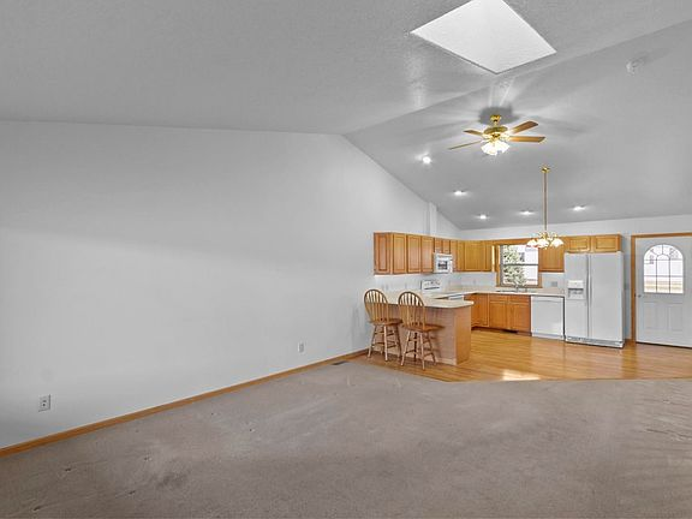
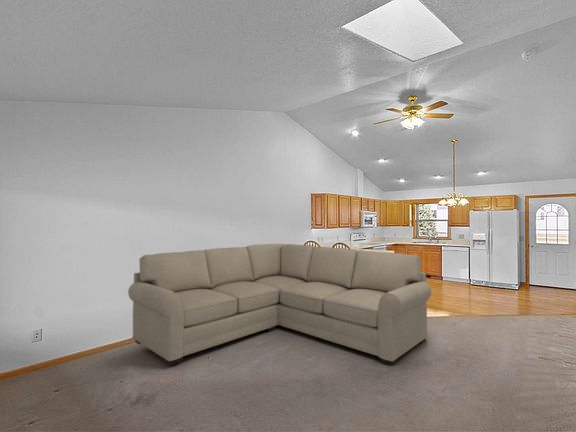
+ sofa (281, 297)
